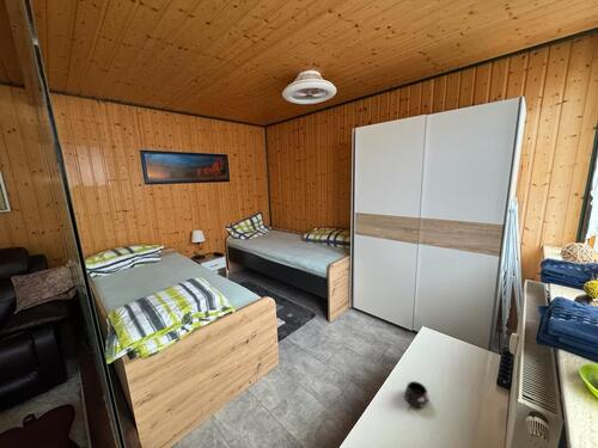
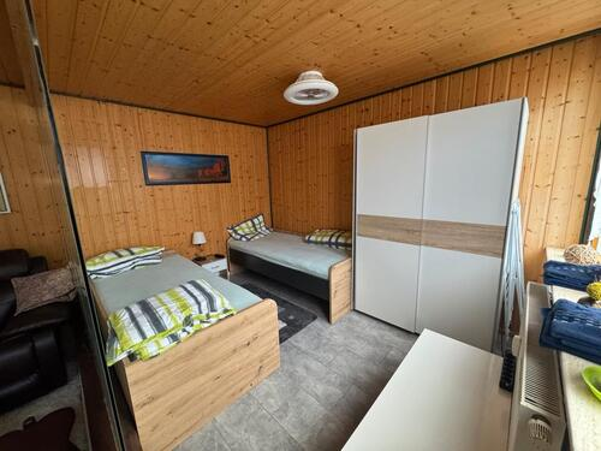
- mug (414, 394)
